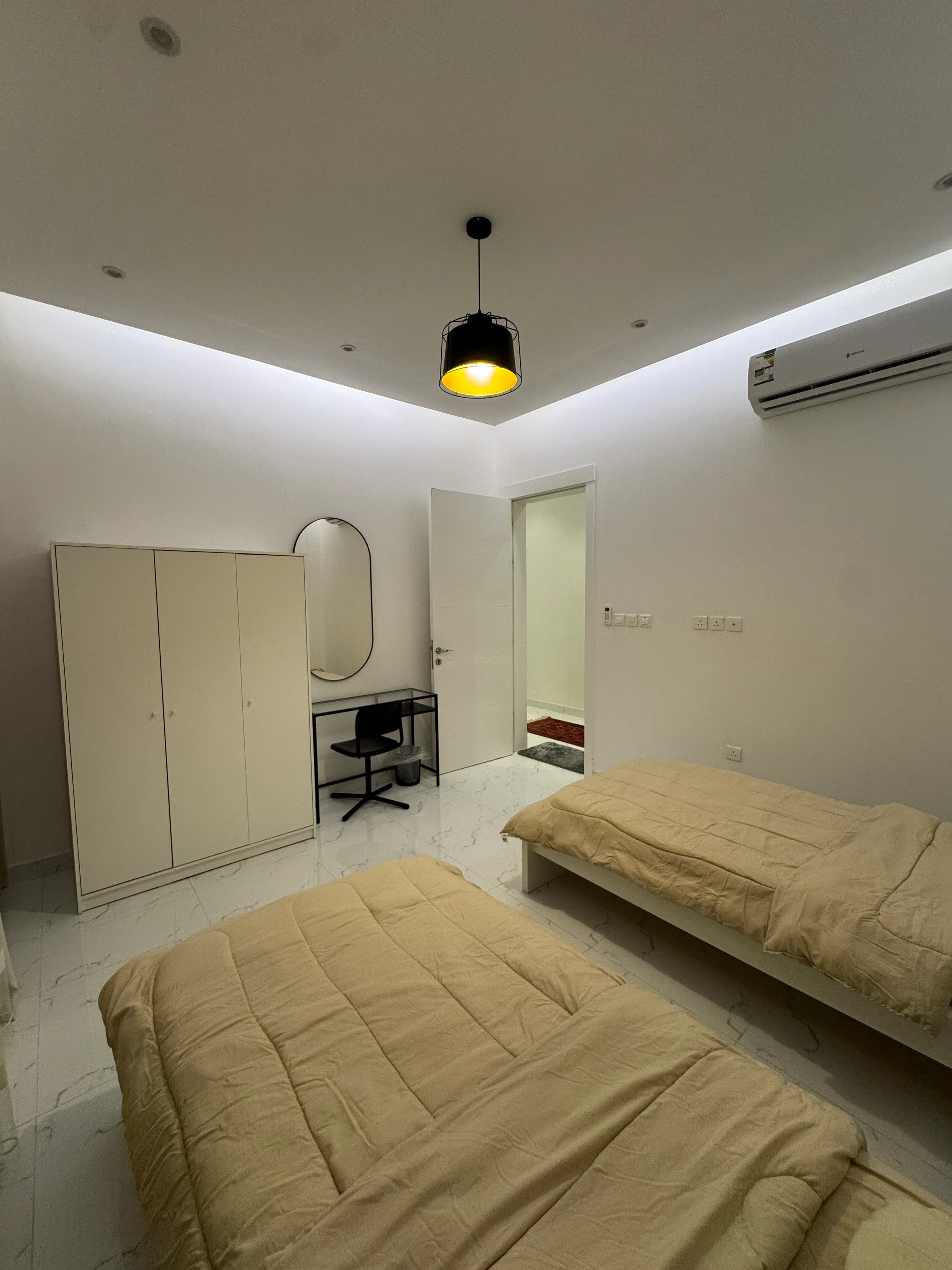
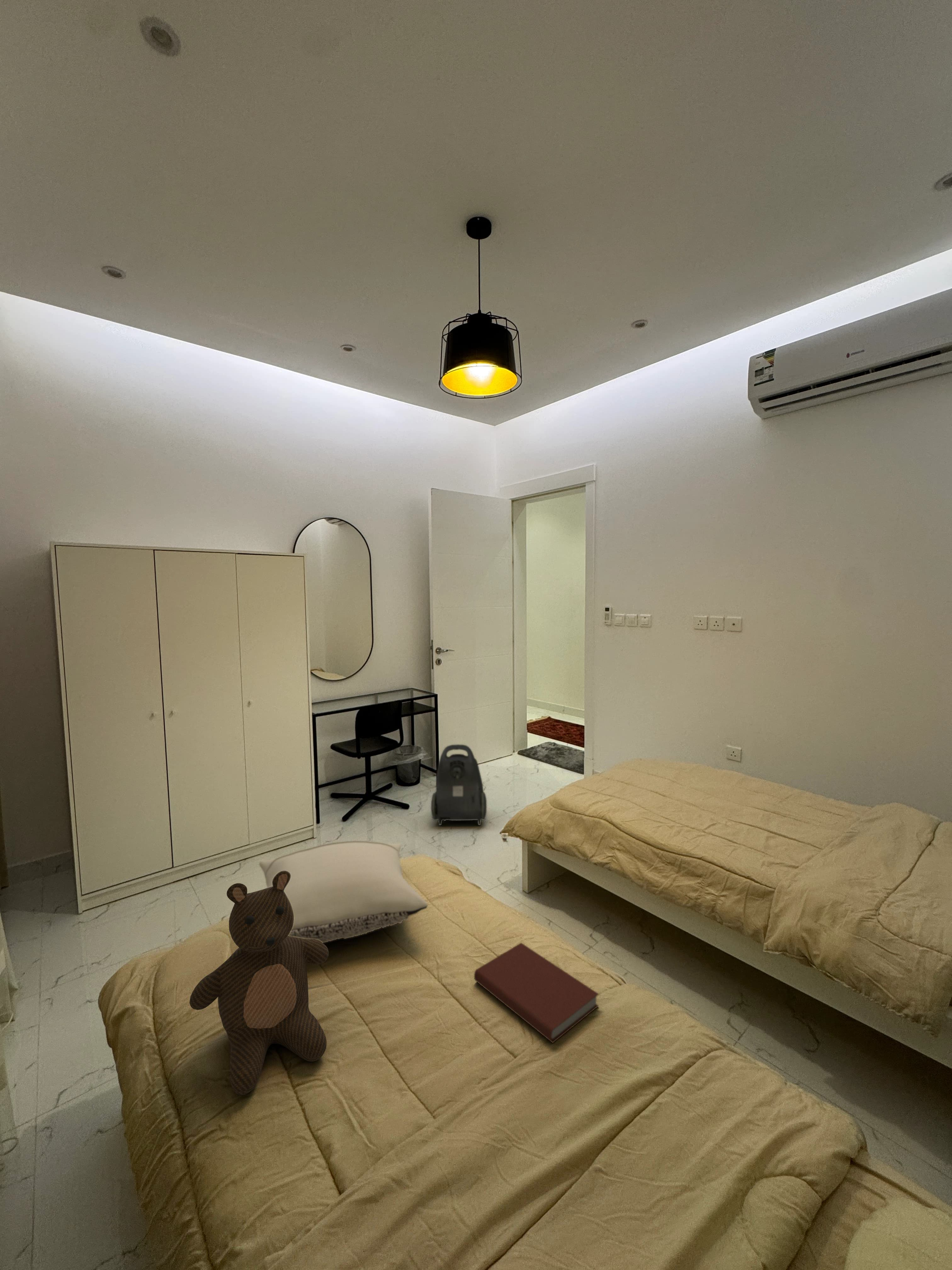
+ pillow (335, 885)
+ vacuum cleaner (460, 782)
+ book (534, 988)
+ stuffed bear (268, 967)
